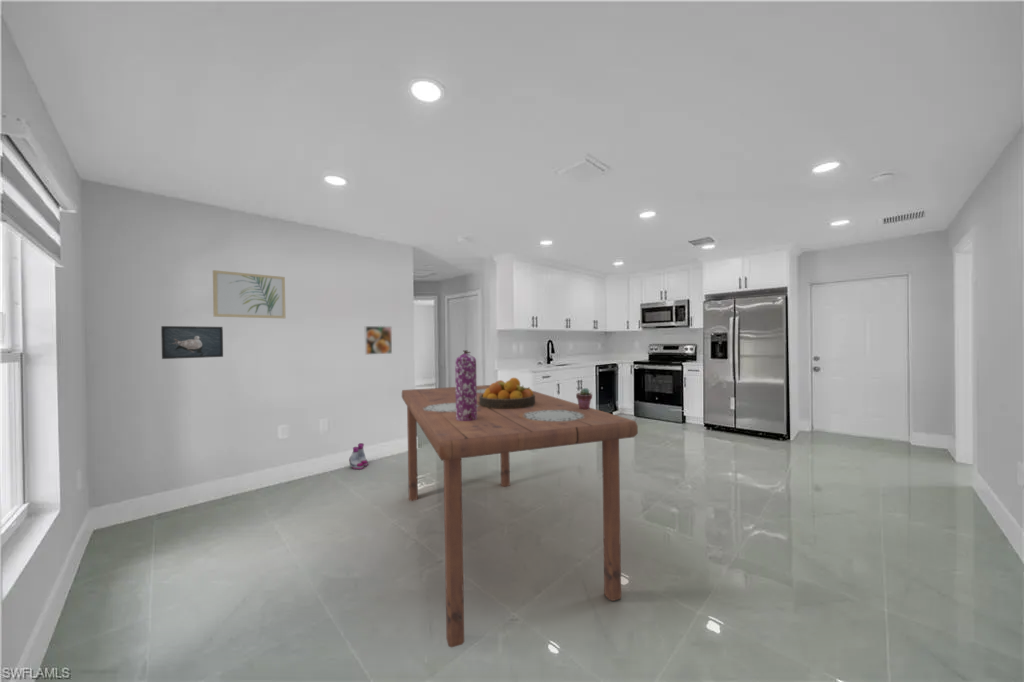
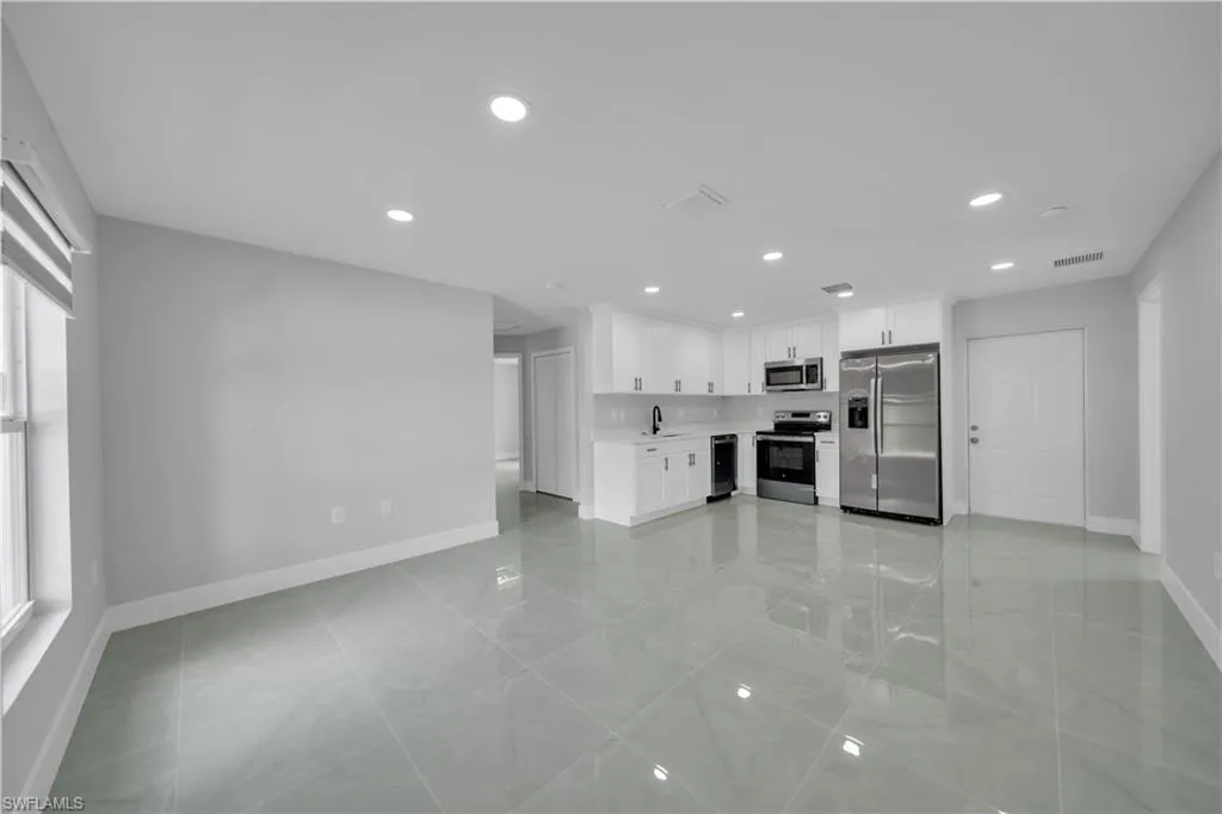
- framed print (193, 342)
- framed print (378, 340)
- fruit bowl (507, 391)
- gas cylinder (466, 384)
- table (501, 468)
- wall art (251, 295)
- boots (359, 455)
- potted succulent (584, 397)
